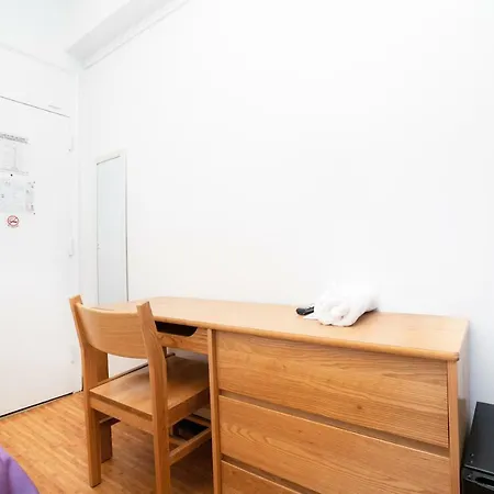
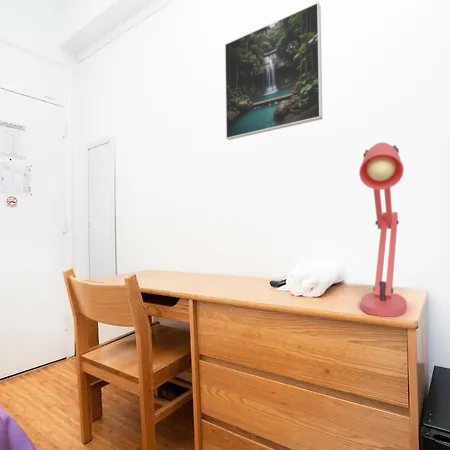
+ desk lamp (381, 225)
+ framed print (269, 78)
